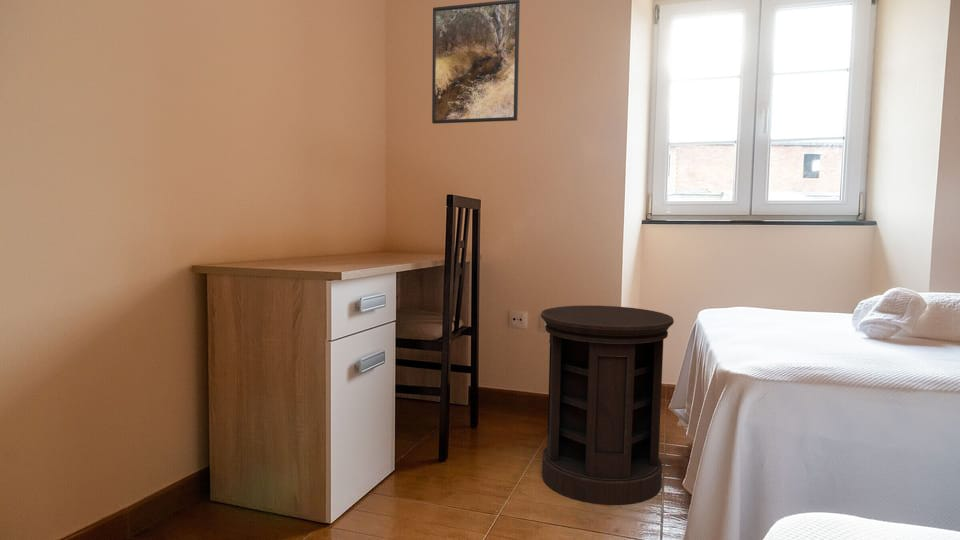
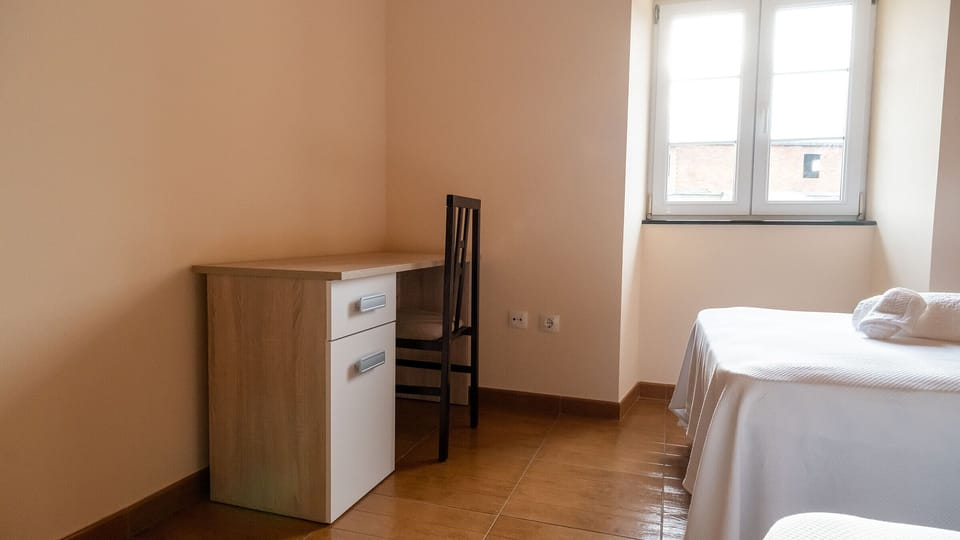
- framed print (474, 63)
- side table (603, 397)
